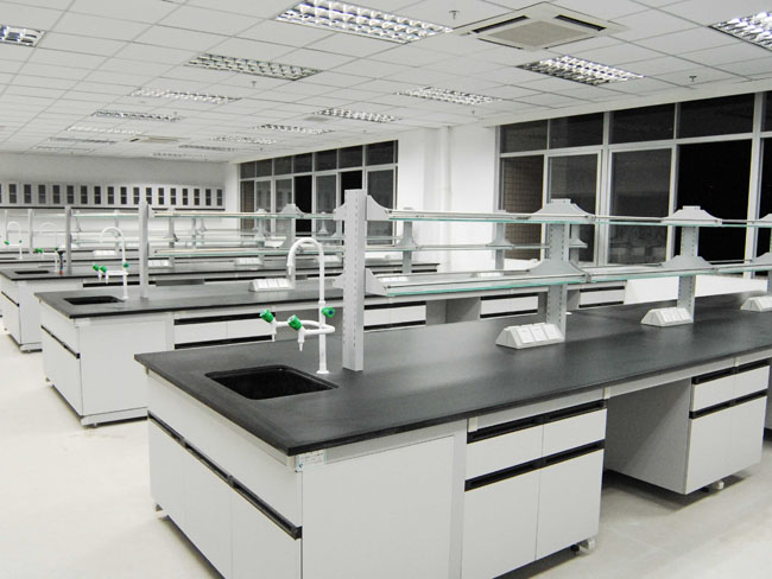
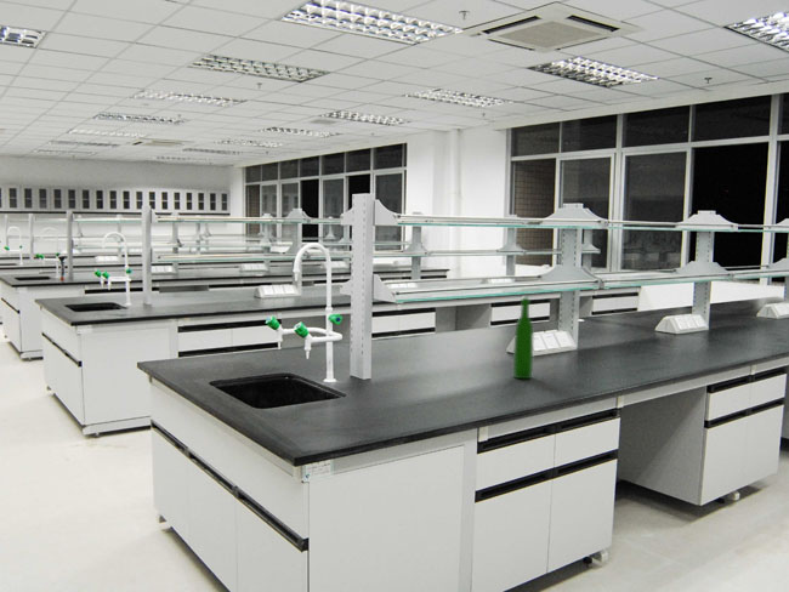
+ wine bottle (523, 337)
